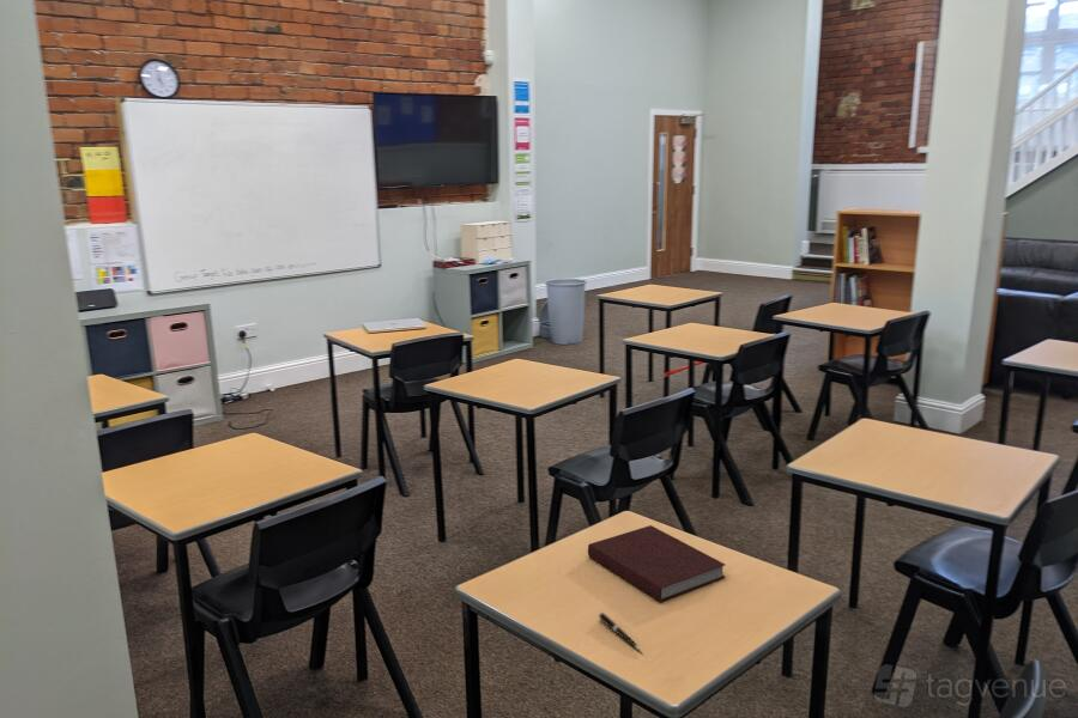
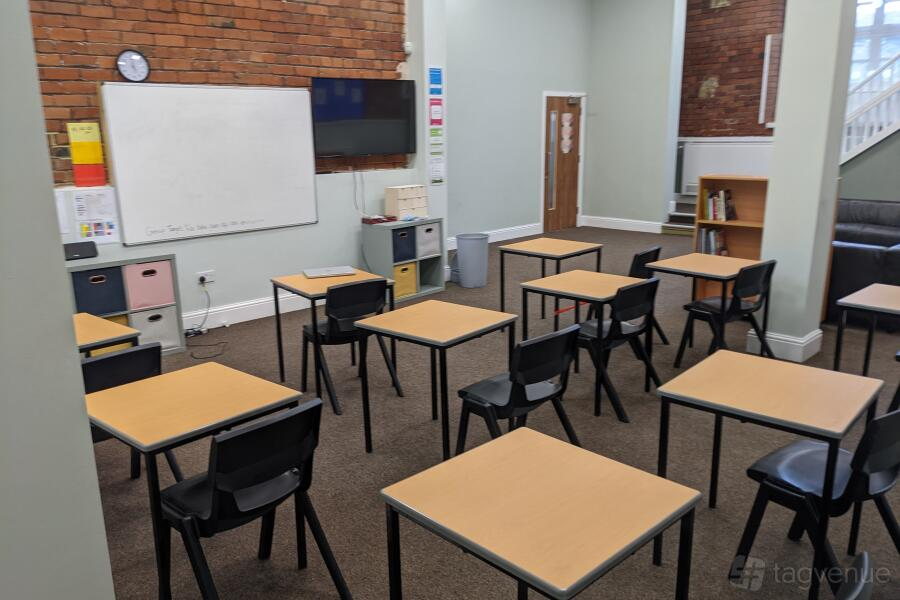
- notebook (654, 560)
- pen (620, 632)
